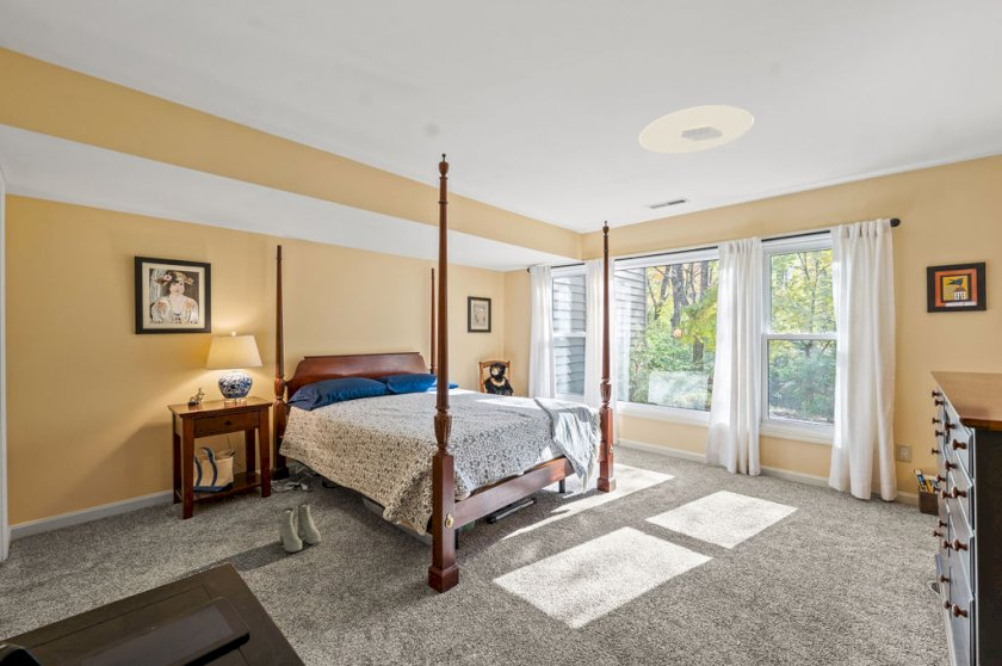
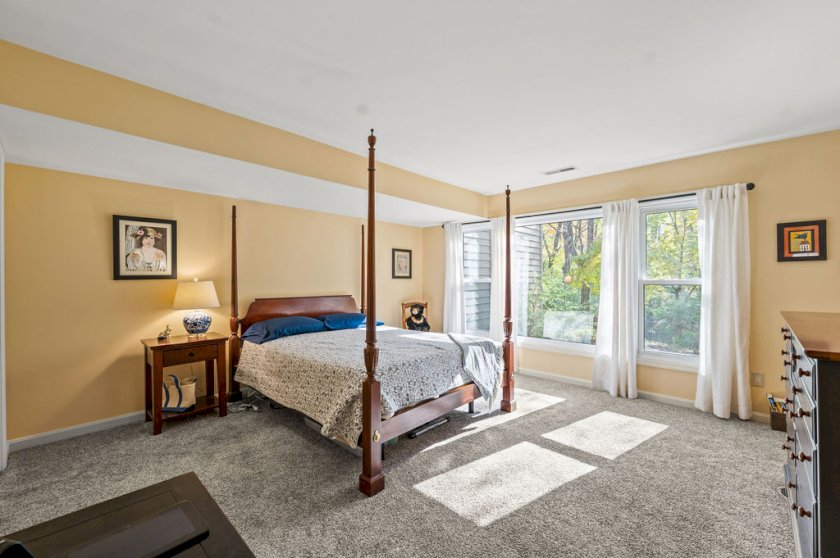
- ceiling light (693, 127)
- boots (299, 525)
